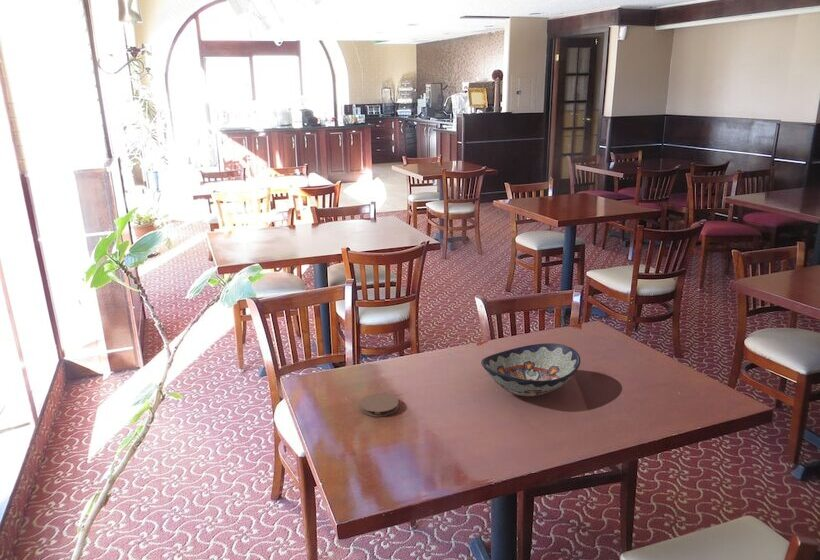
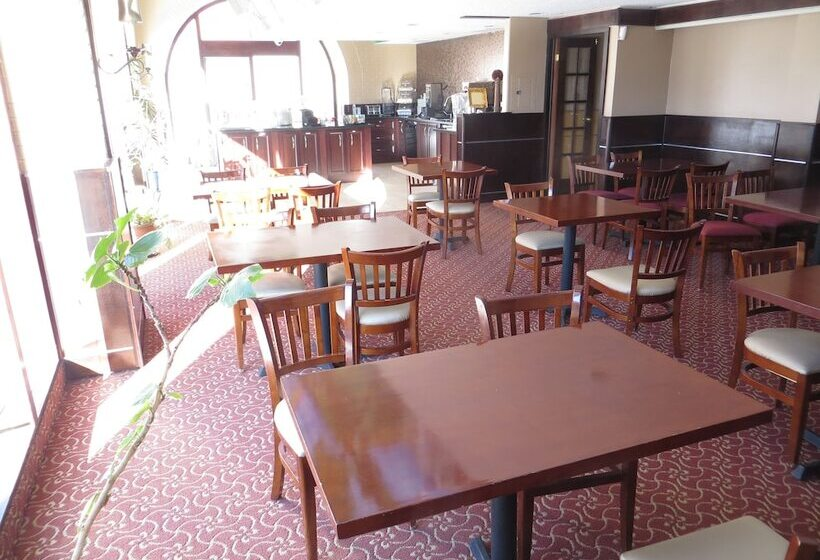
- decorative bowl (530, 373)
- coaster (379, 404)
